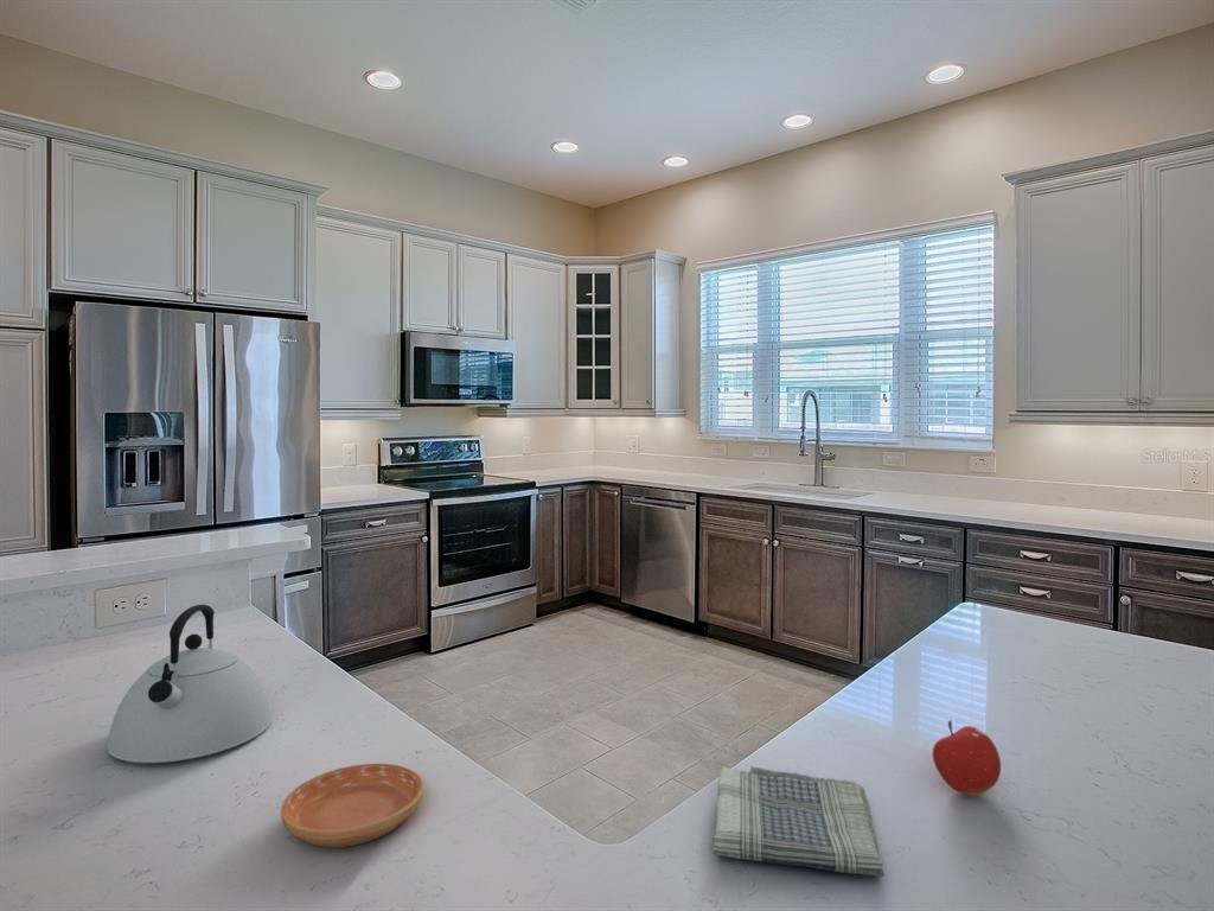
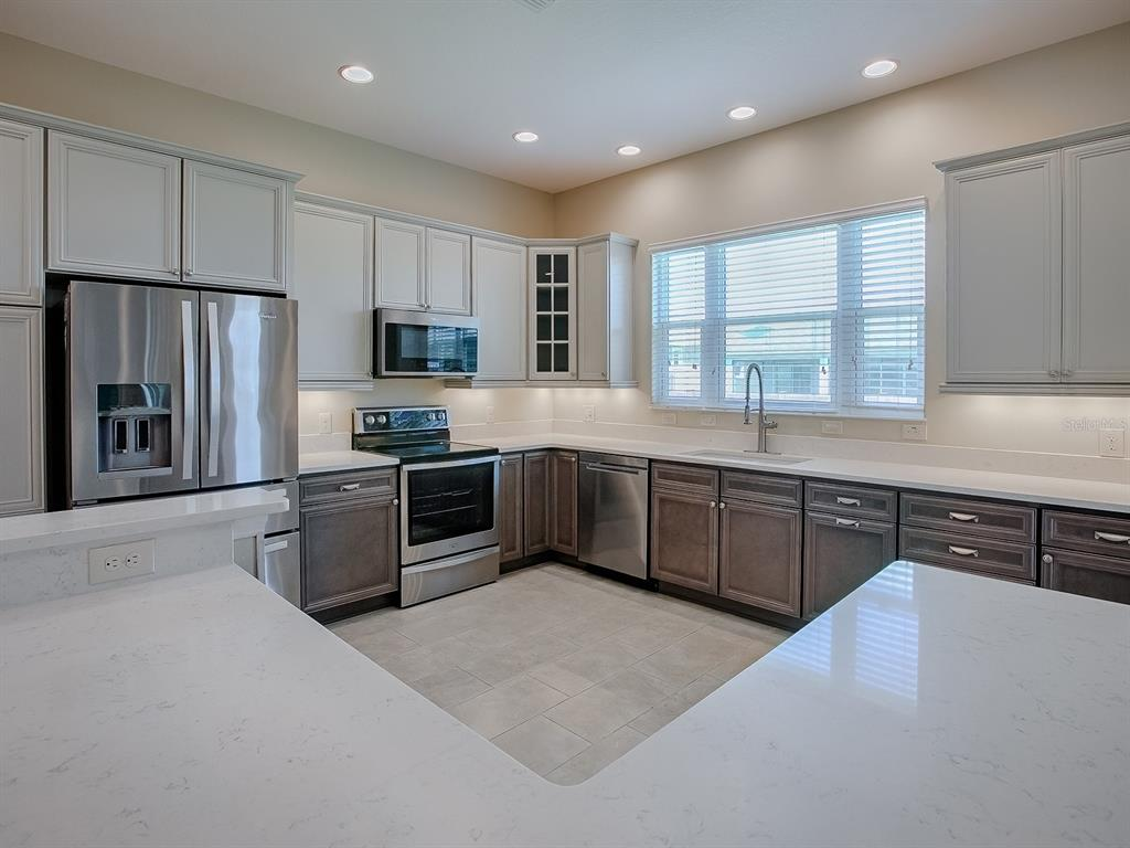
- kettle (192, 670)
- saucer (354, 804)
- fruit (965, 758)
- dish towel (793, 810)
